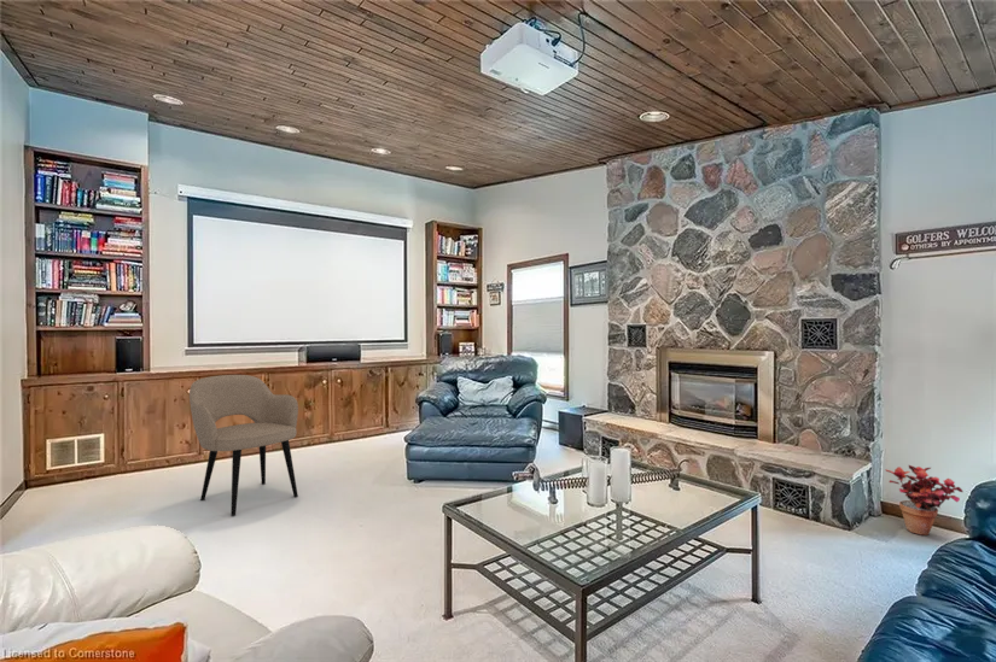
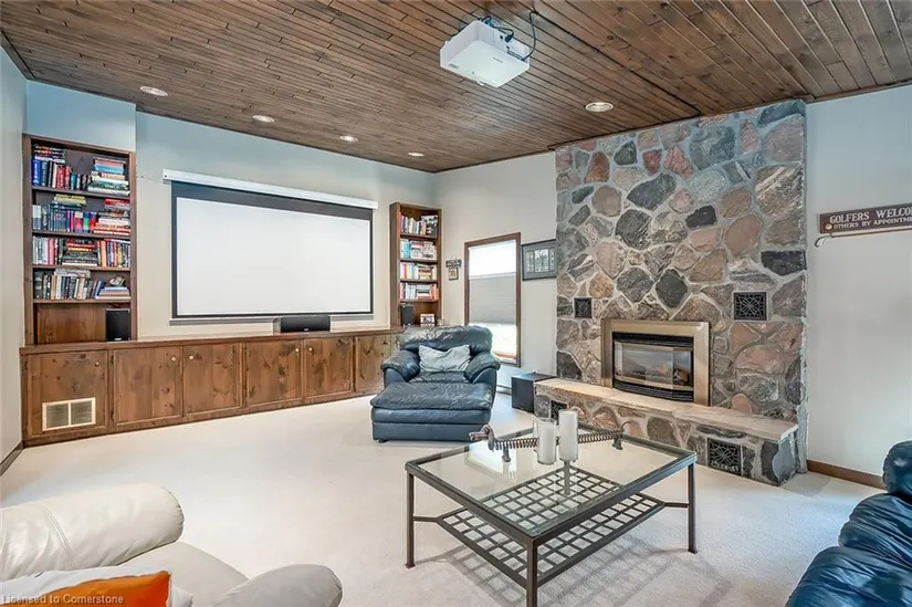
- armchair (244, 437)
- potted plant (924, 500)
